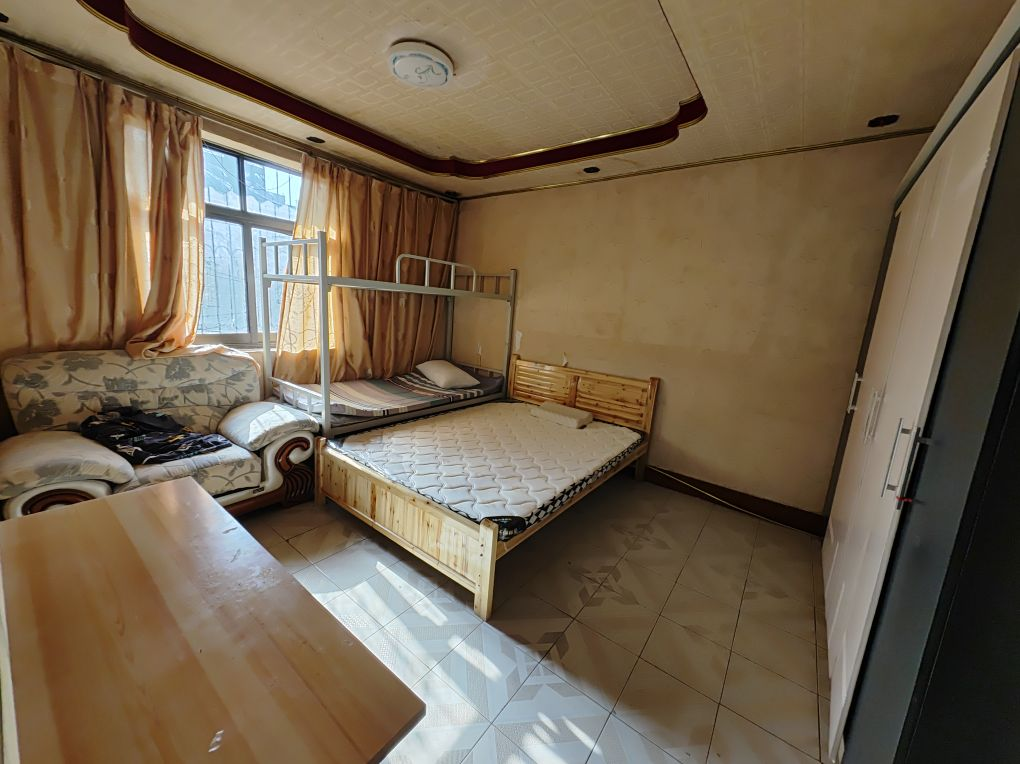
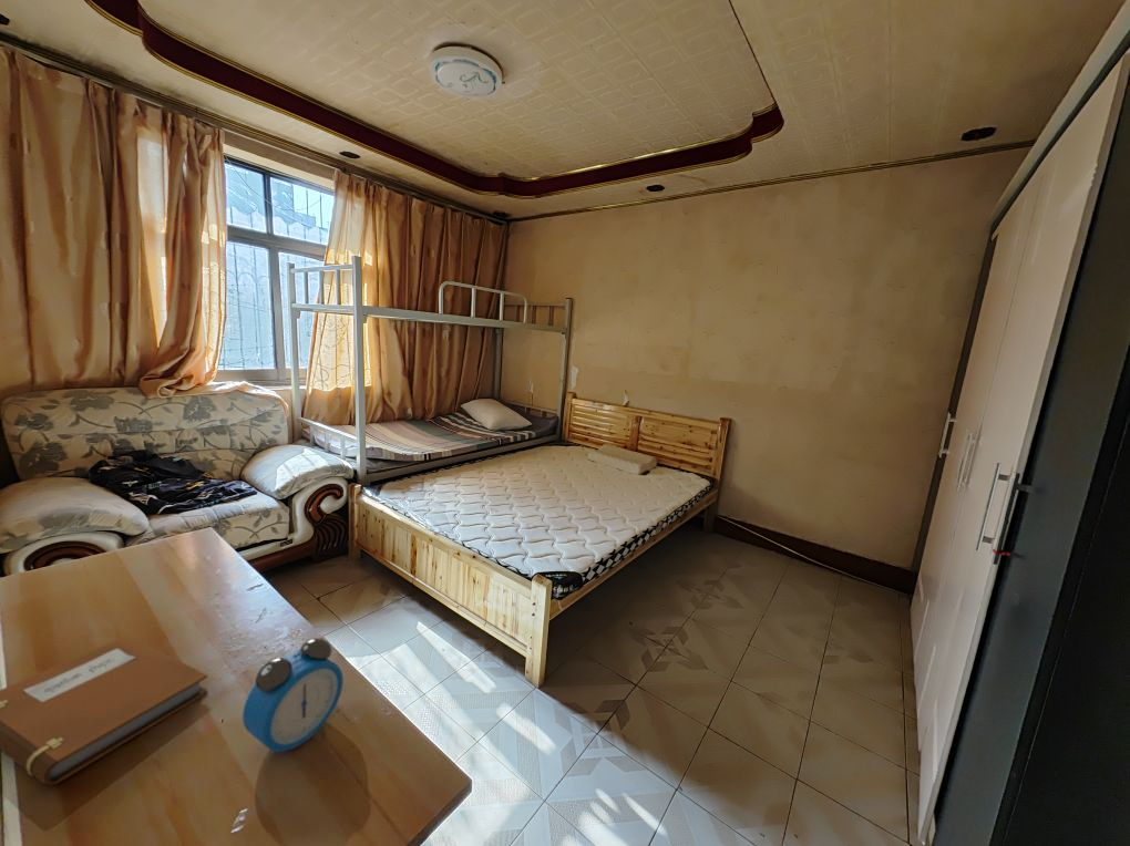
+ notebook (90, 698)
+ alarm clock (296, 693)
